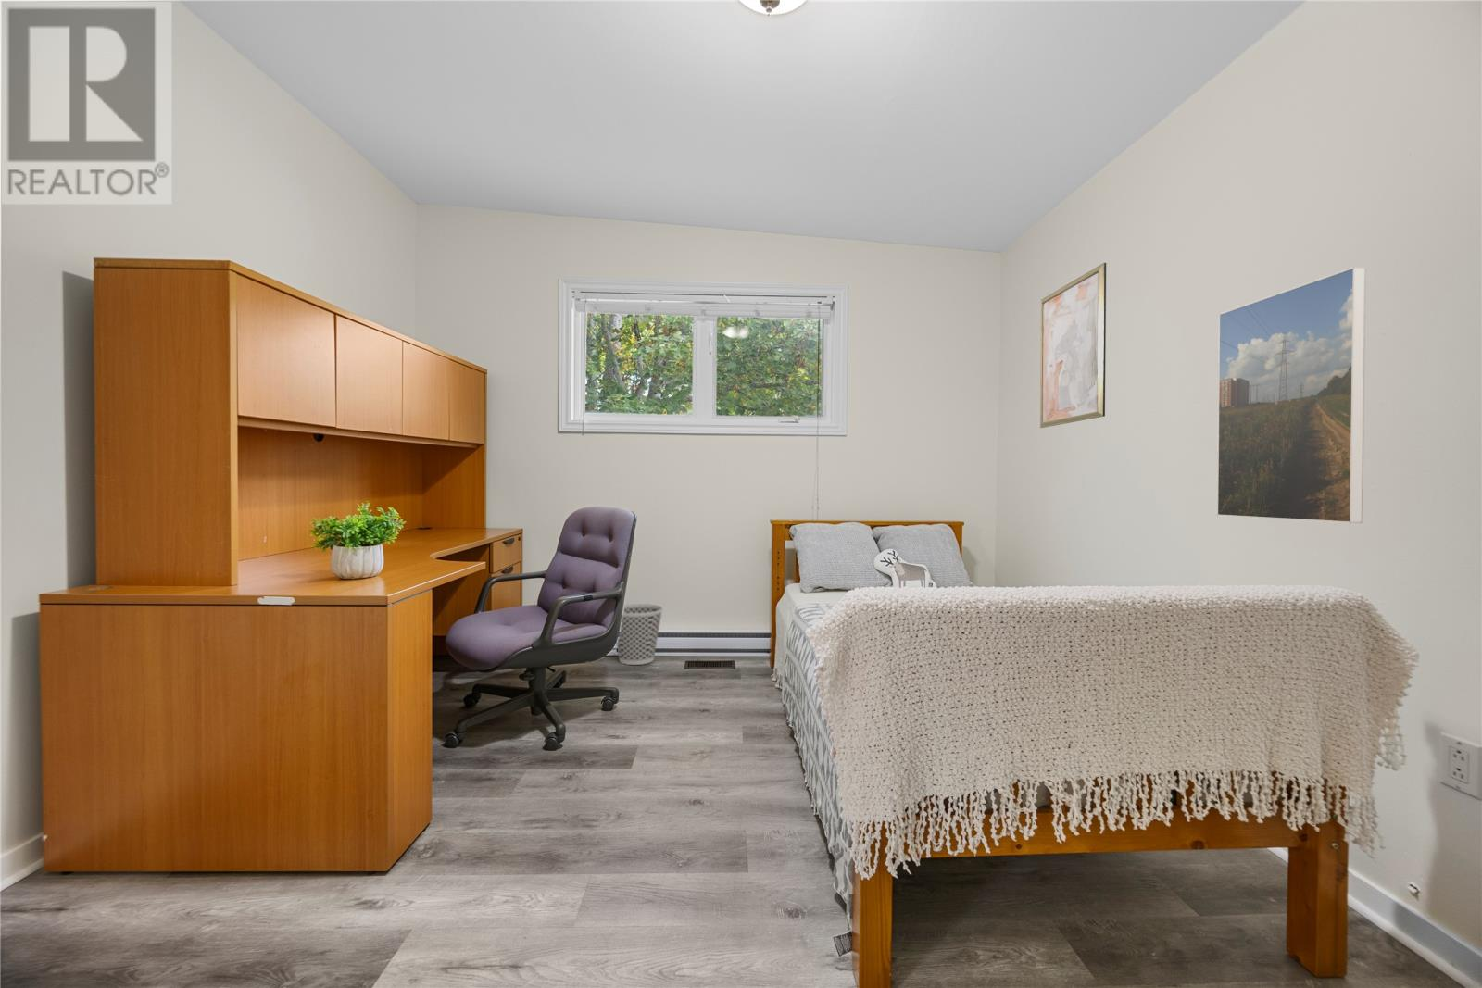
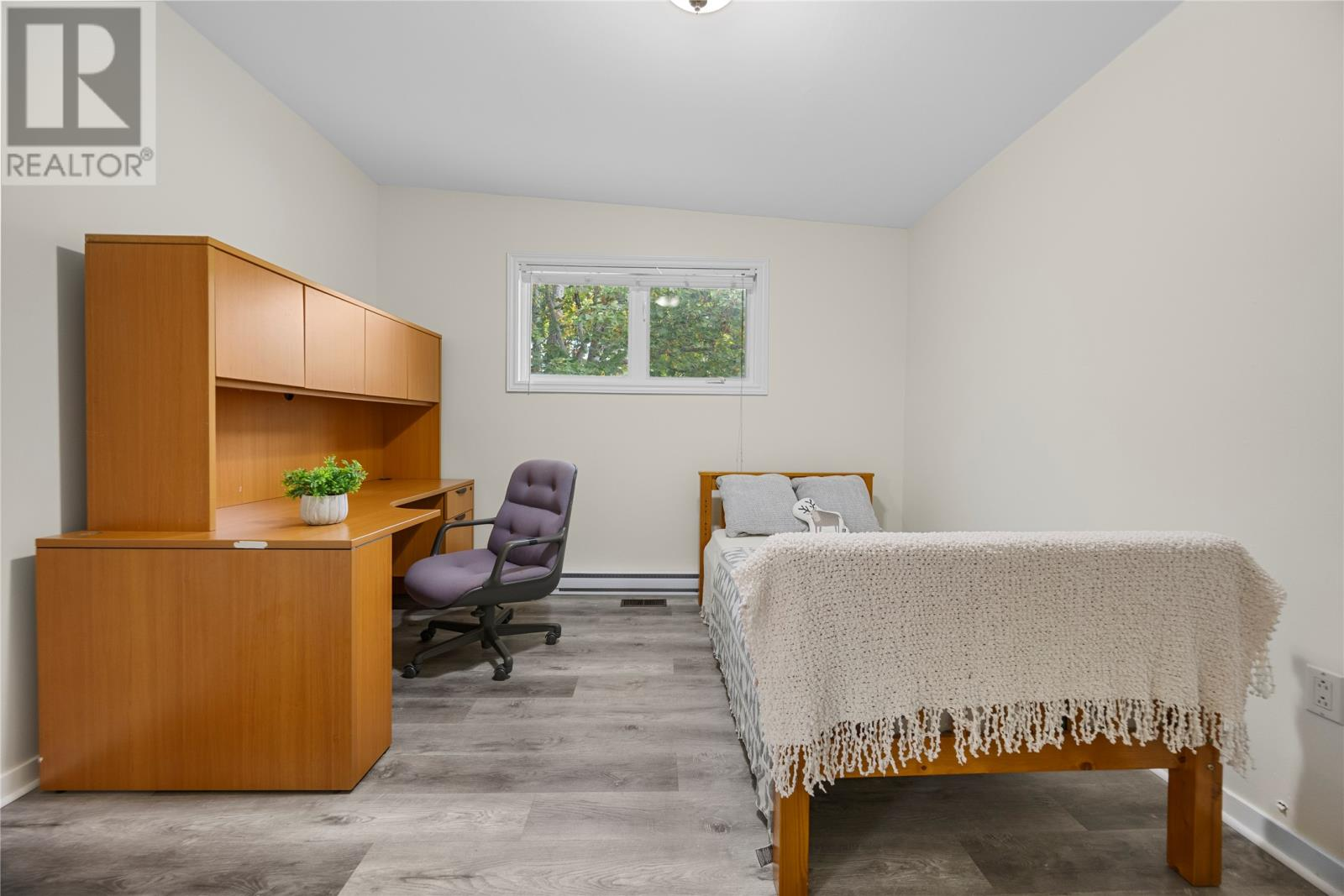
- wastebasket (636, 634)
- wall art (1068, 353)
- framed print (1282, 406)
